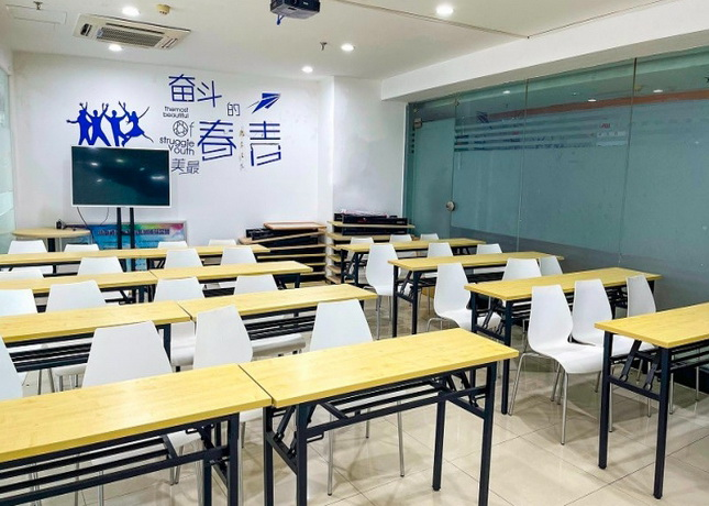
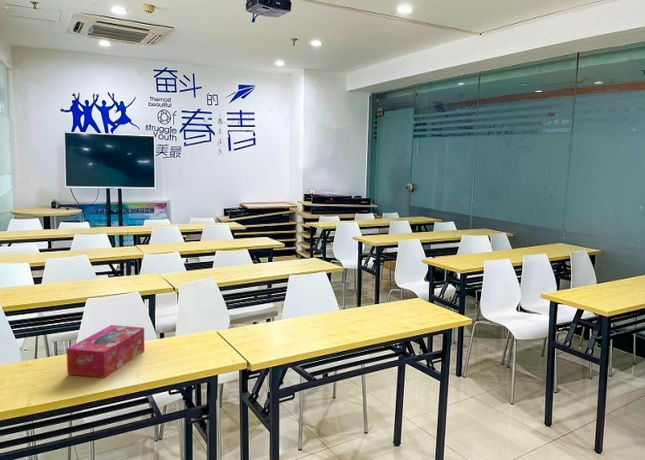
+ tissue box (108, 349)
